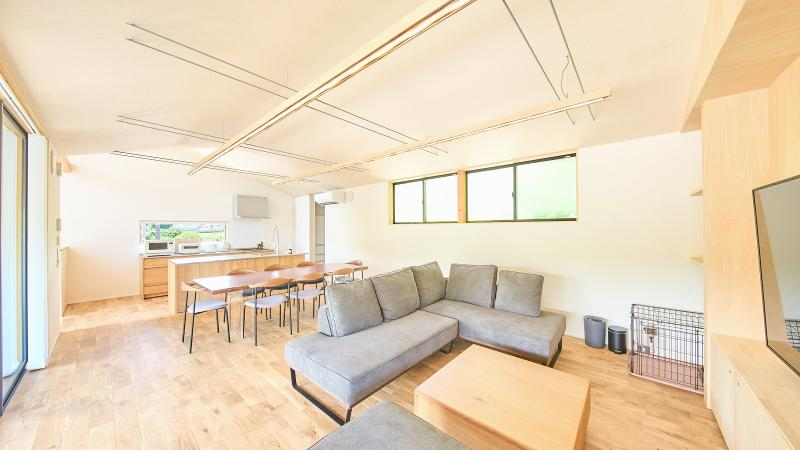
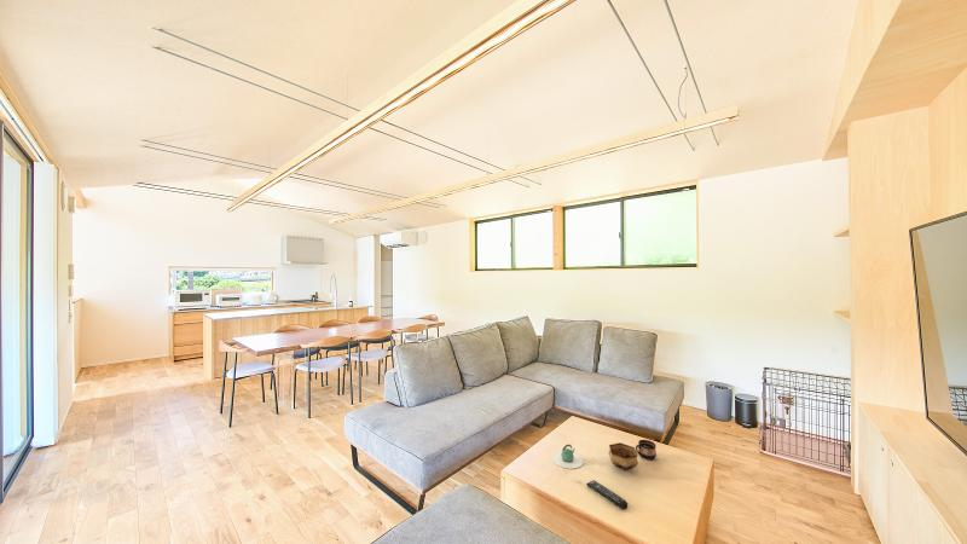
+ cup (645, 448)
+ bowl (623, 458)
+ remote control (606, 493)
+ teapot (567, 452)
